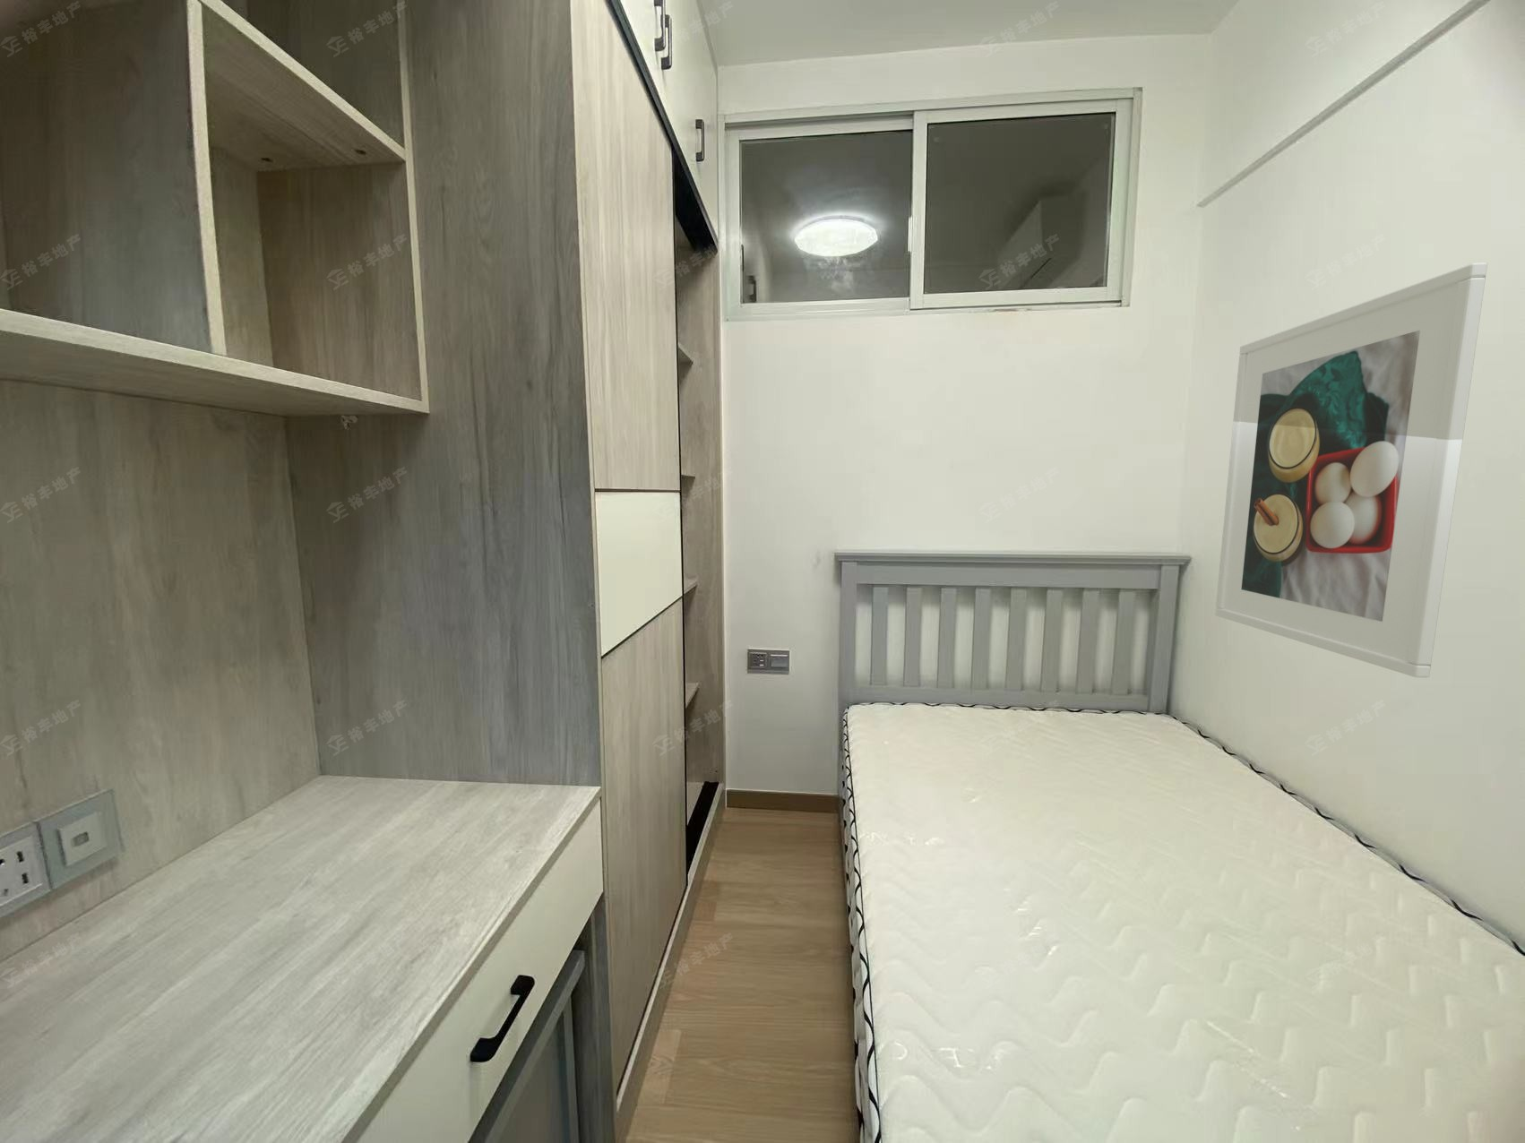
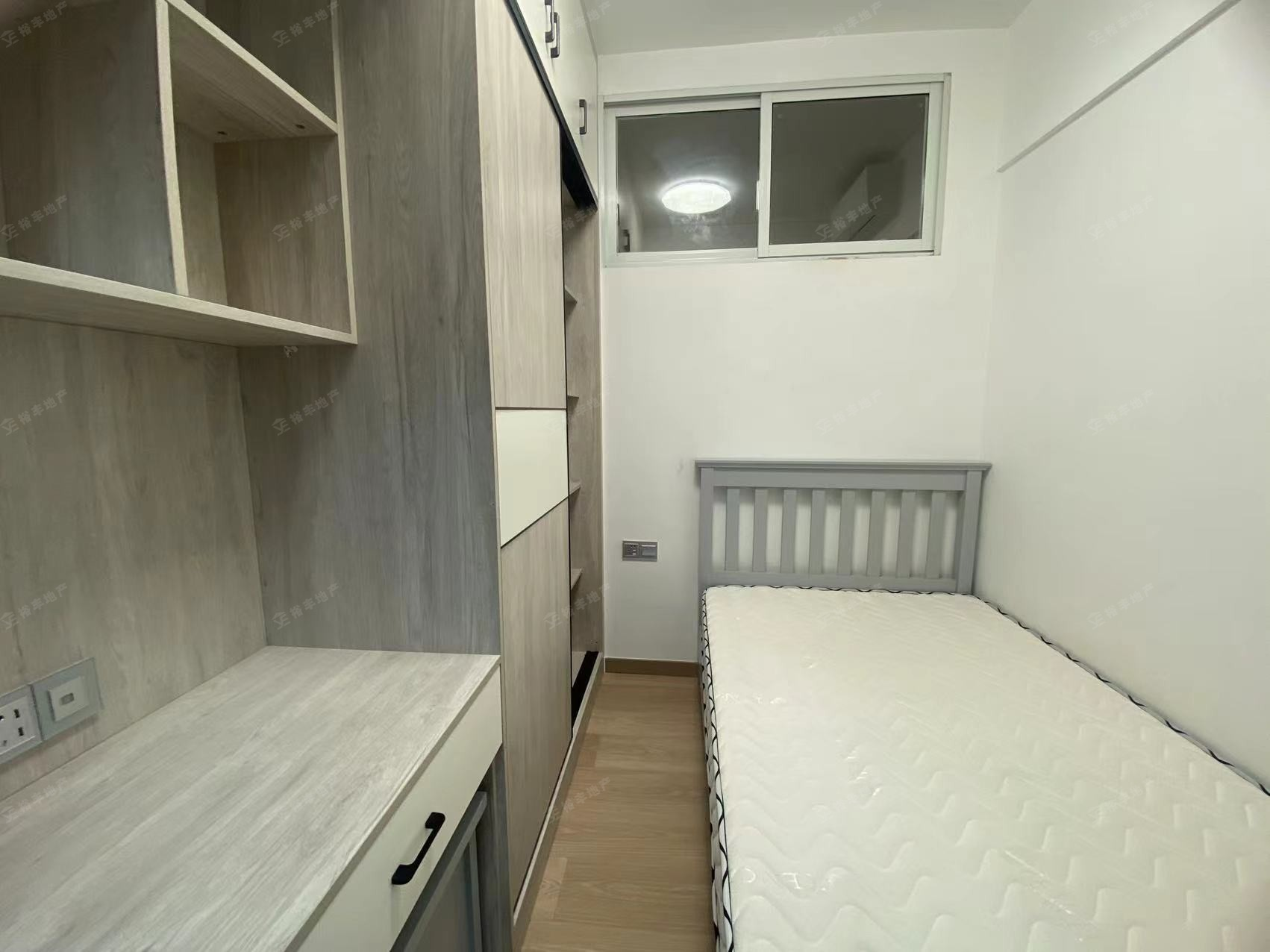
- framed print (1317, 481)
